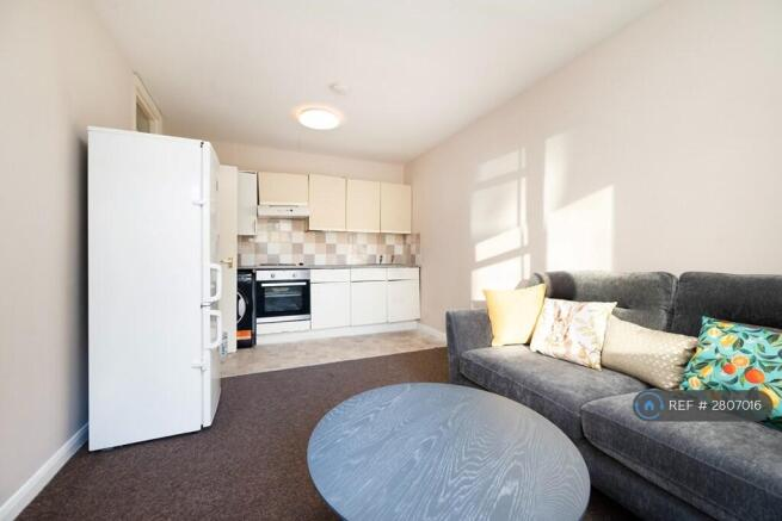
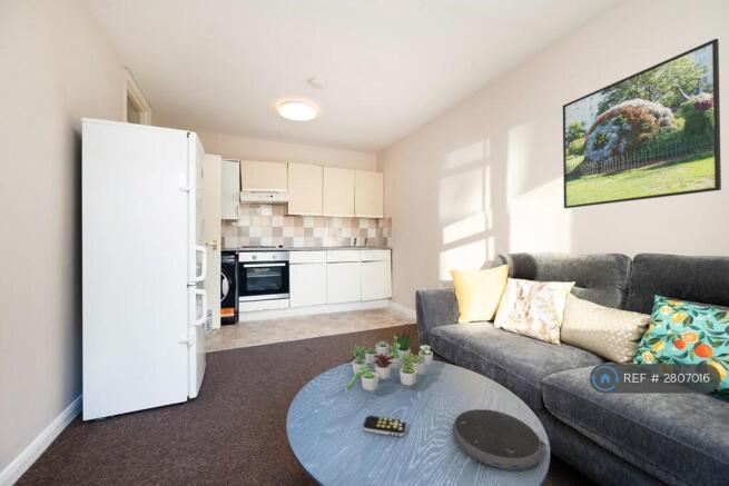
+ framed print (627, 139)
+ succulent plant (380, 356)
+ remote control (384, 425)
+ speaker (499, 436)
